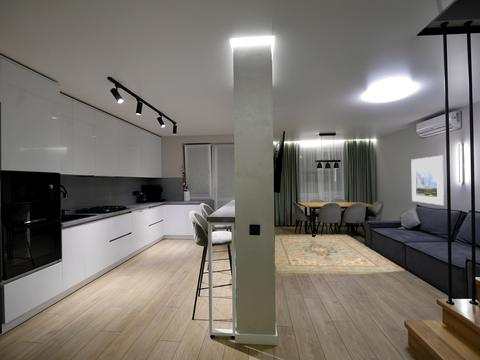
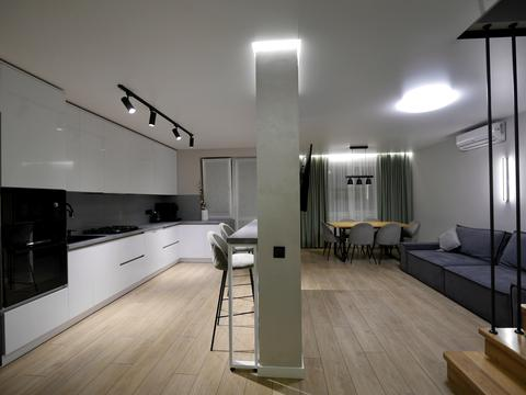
- rug (318, 249)
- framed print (426, 180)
